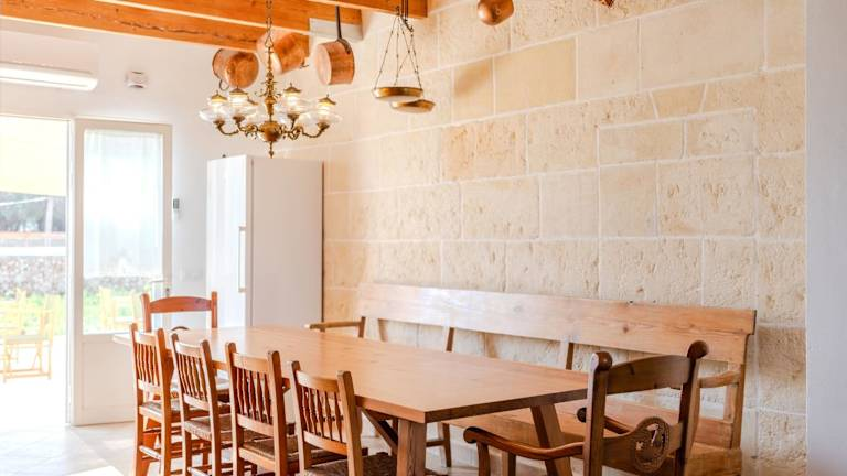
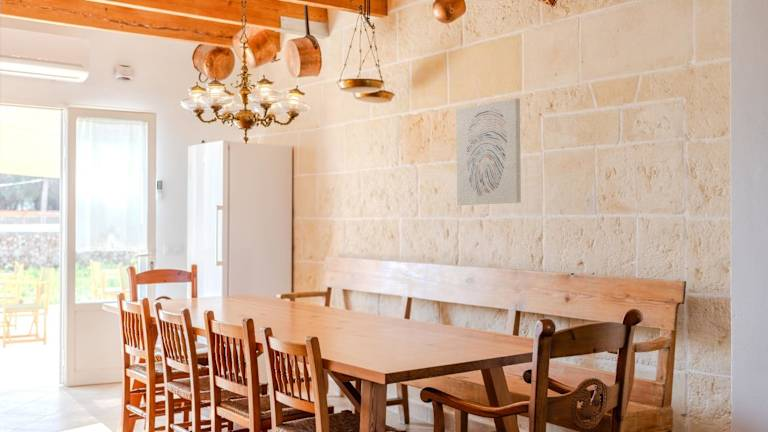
+ wall art (487, 154)
